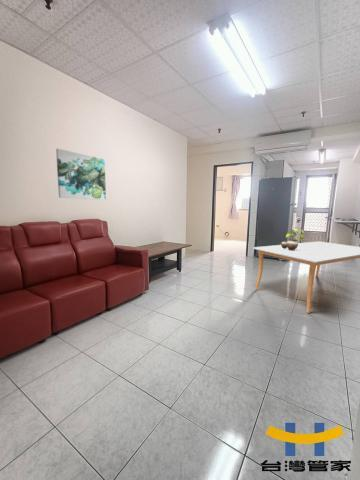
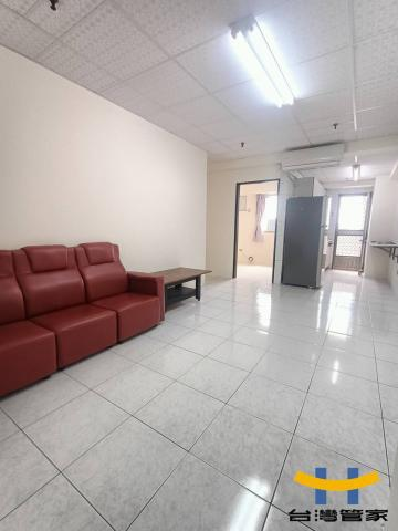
- dining table (315, 269)
- potted plant (293, 238)
- wall art (83, 177)
